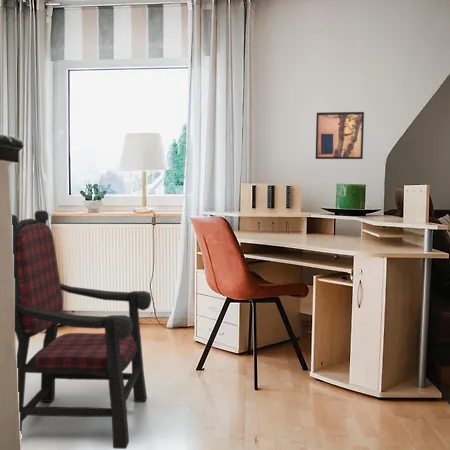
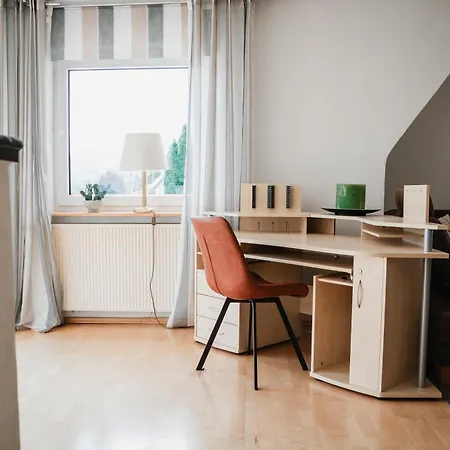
- wall art (339, 135)
- armchair (81, 317)
